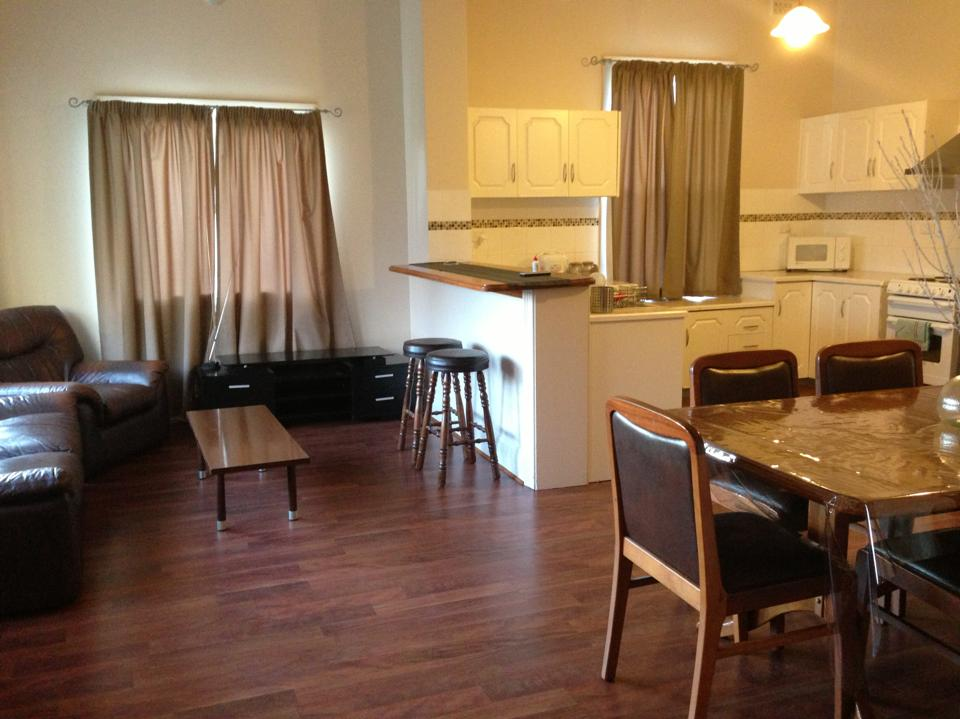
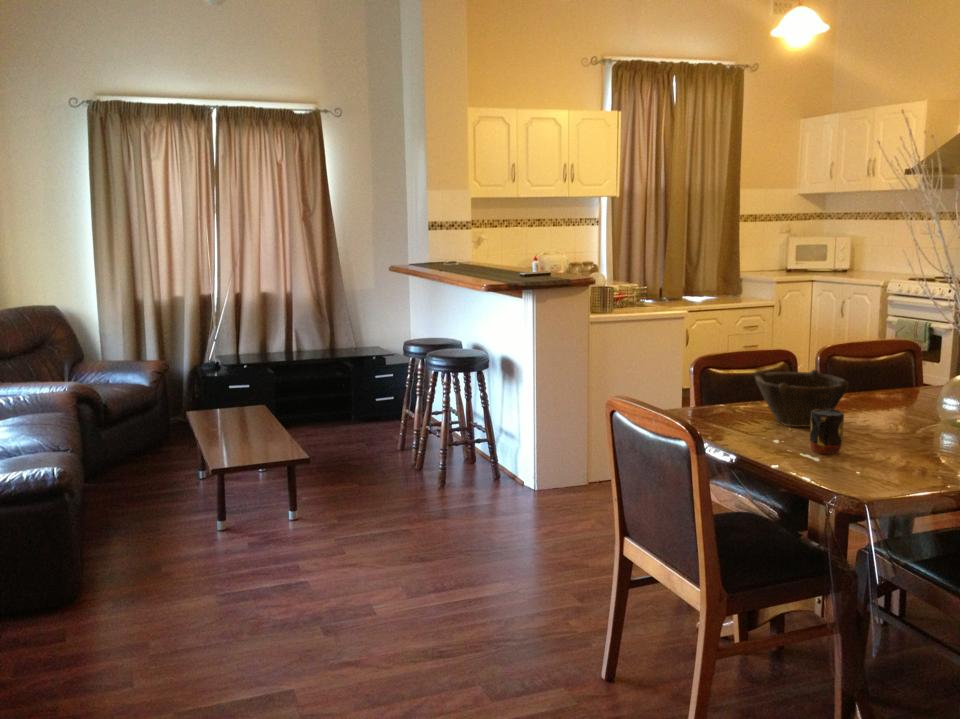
+ bowl (798, 398)
+ mug (825, 433)
